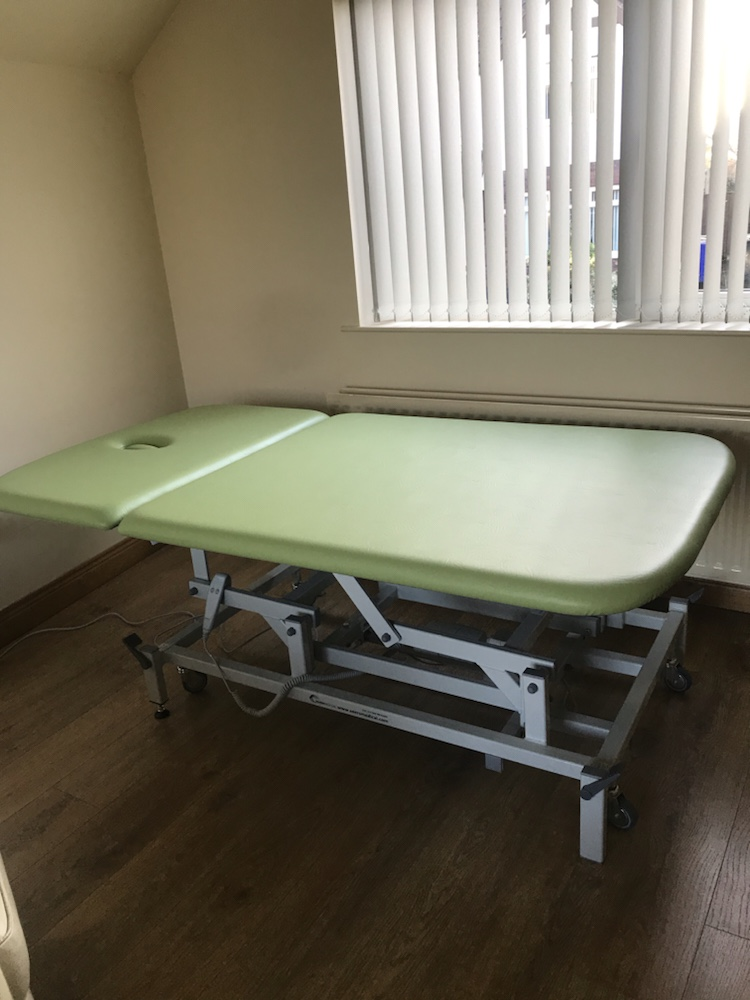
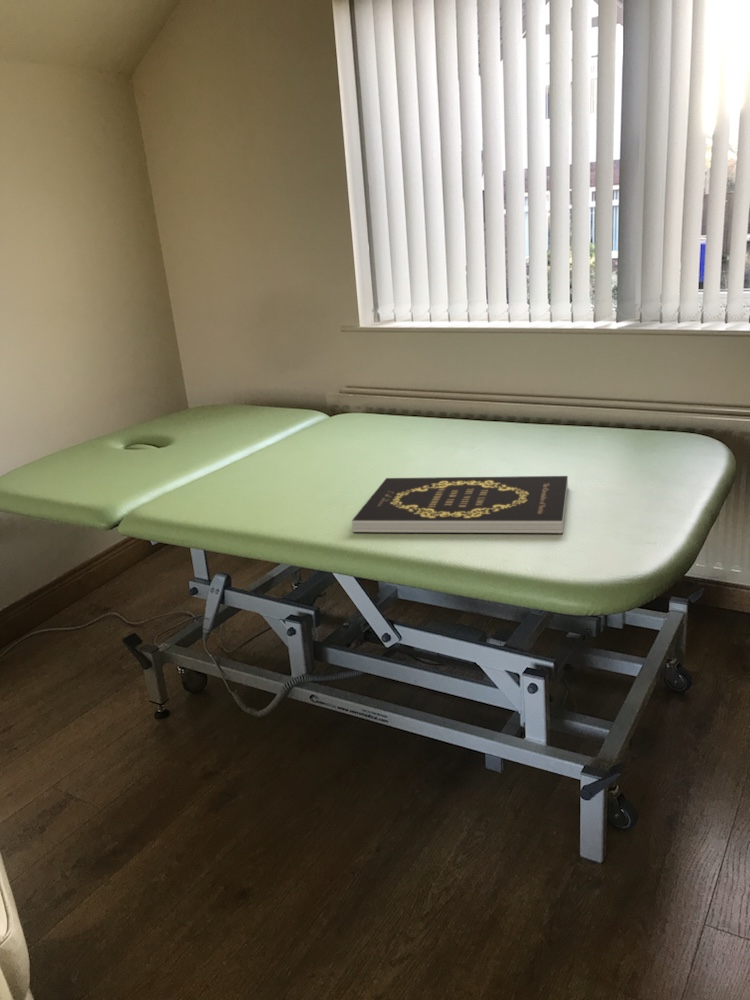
+ book (465, 502)
